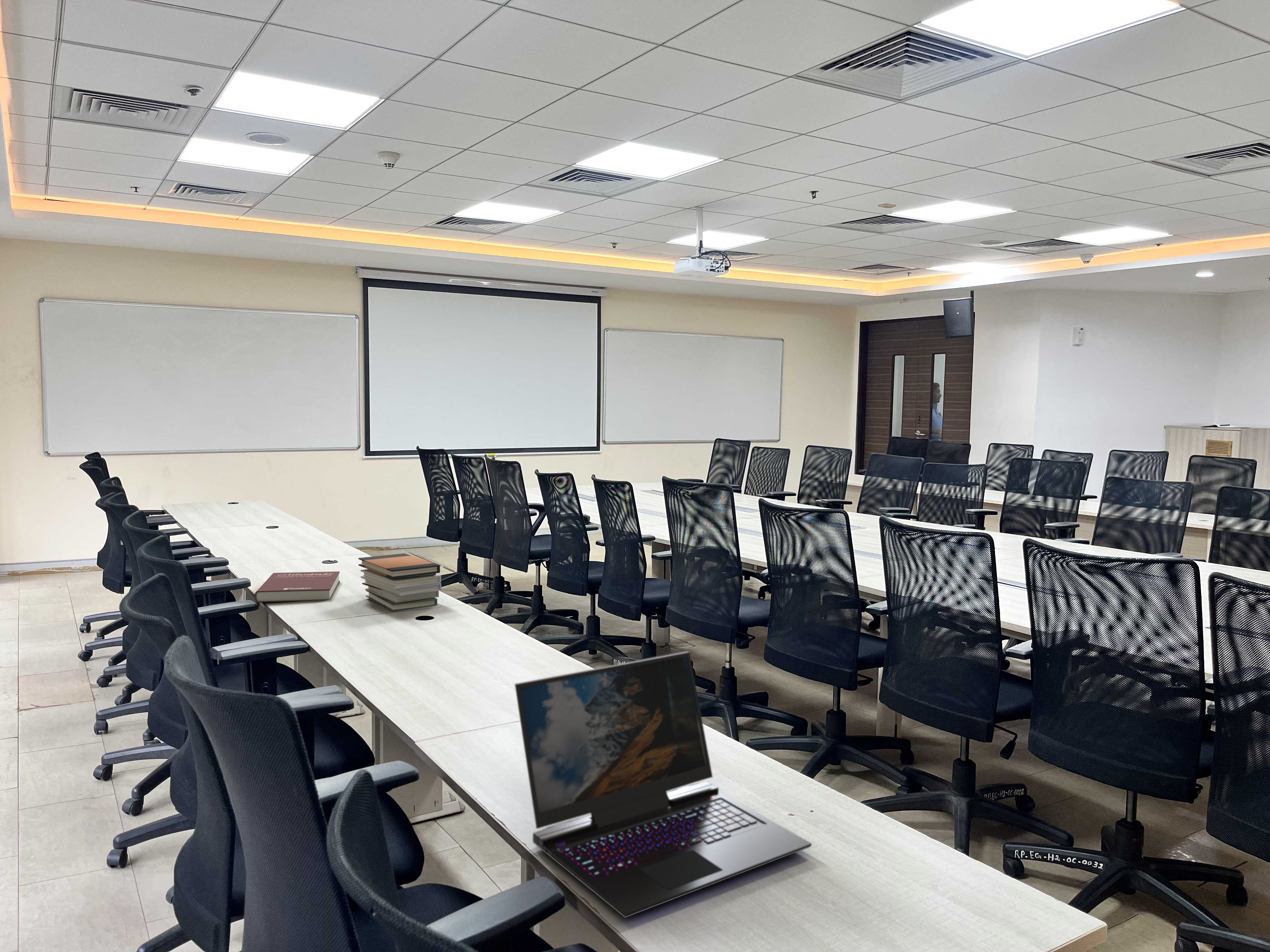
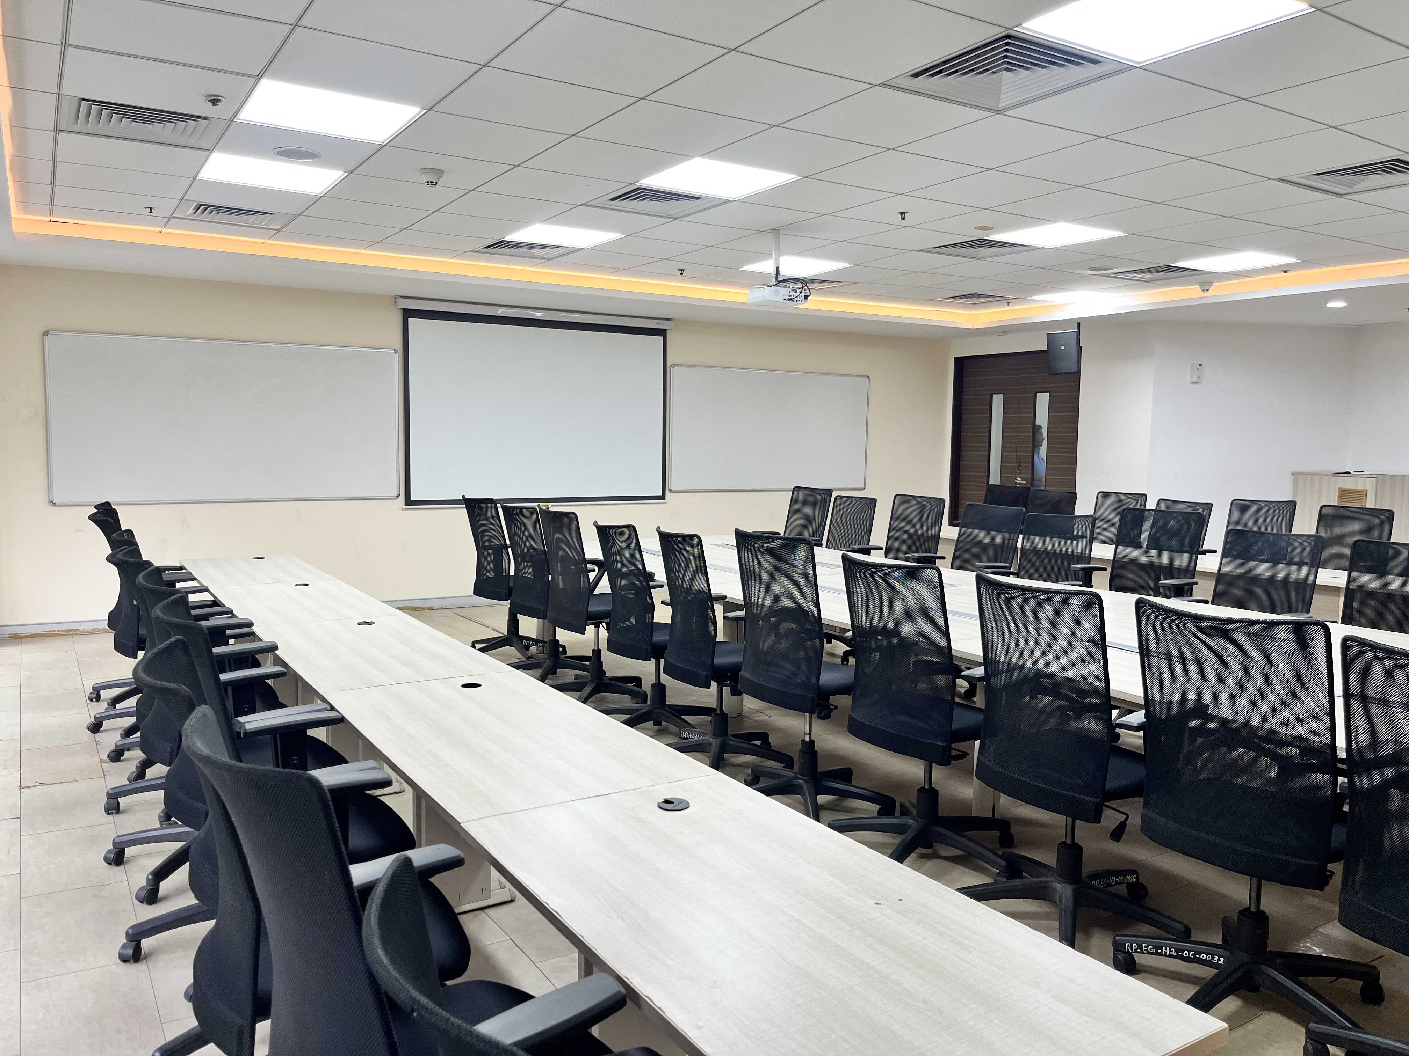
- book (300, 586)
- laptop (661, 767)
- book stack (400, 581)
